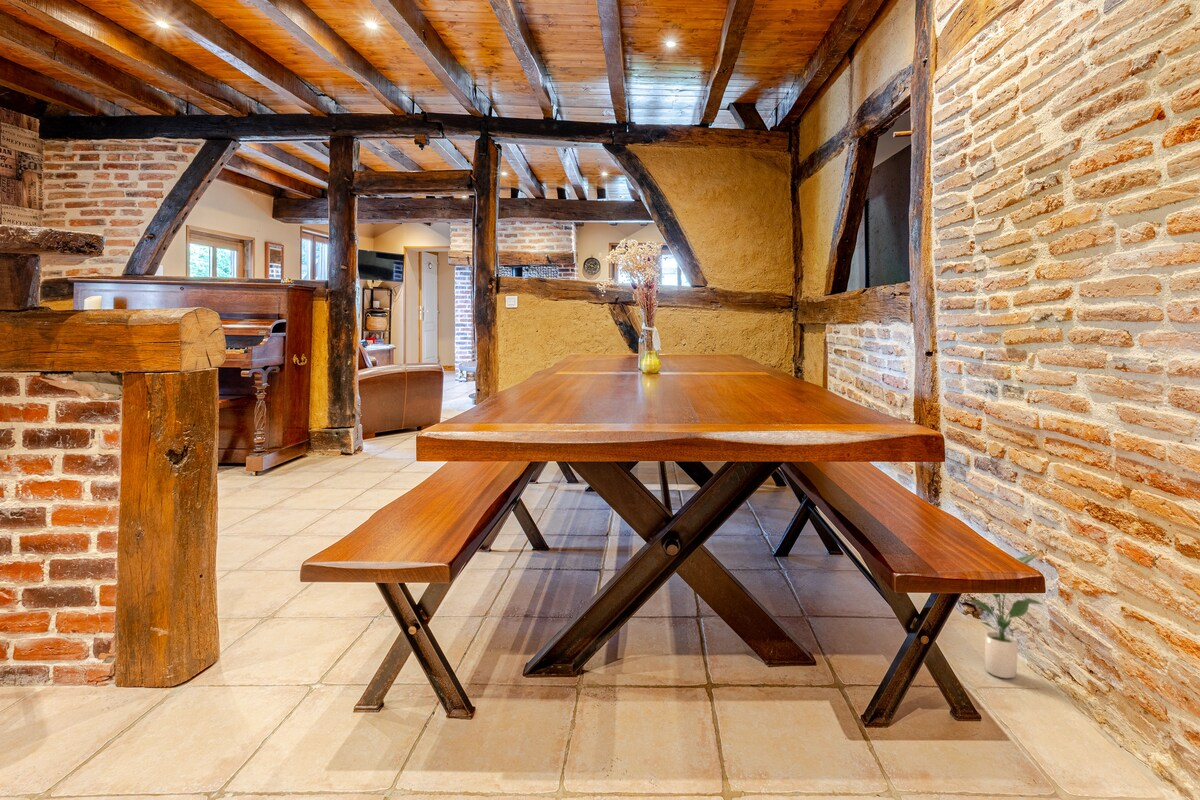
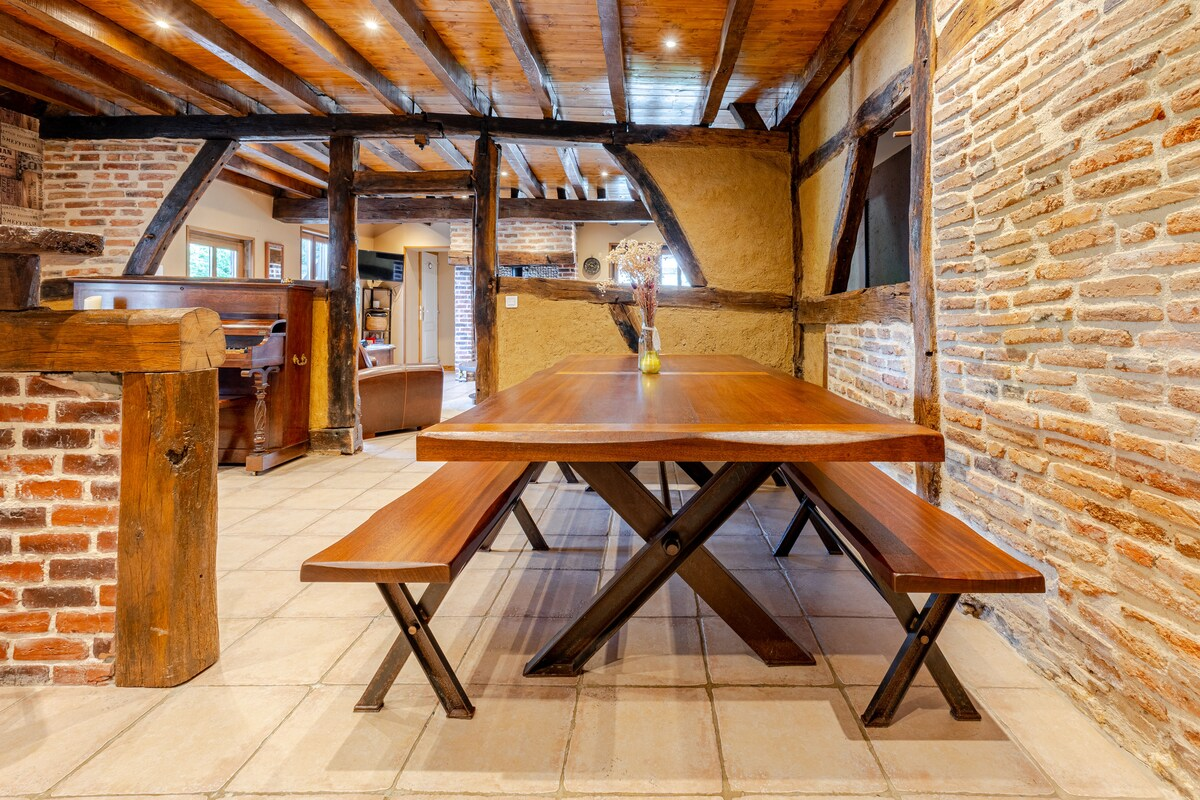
- potted plant (1000, 610)
